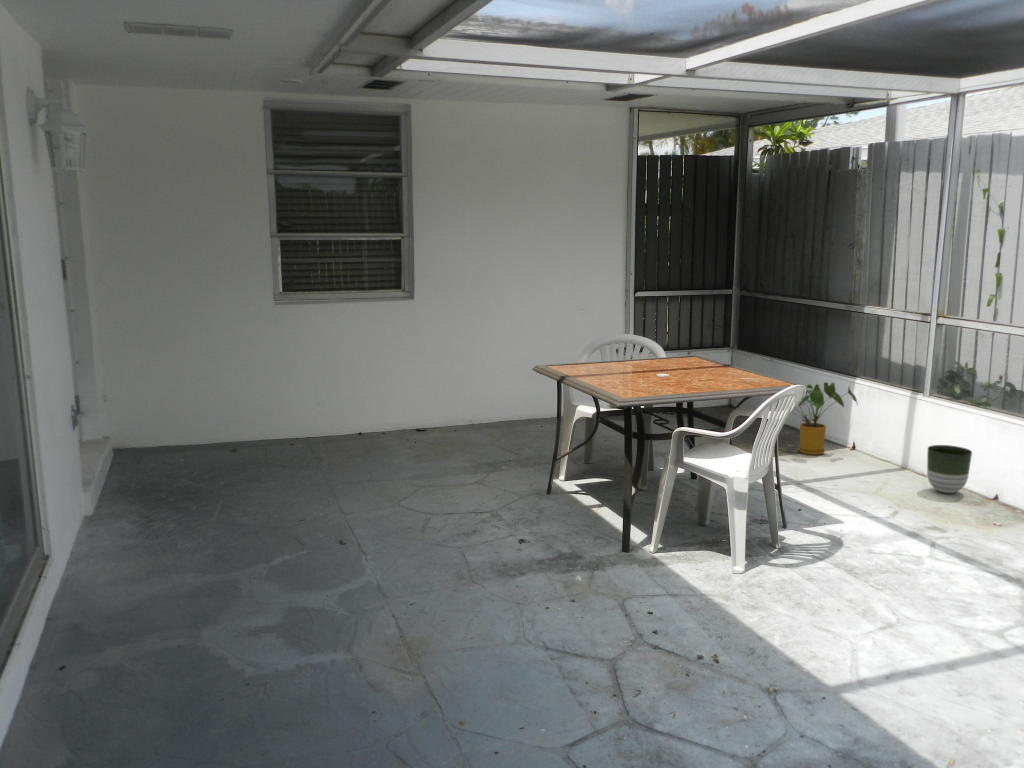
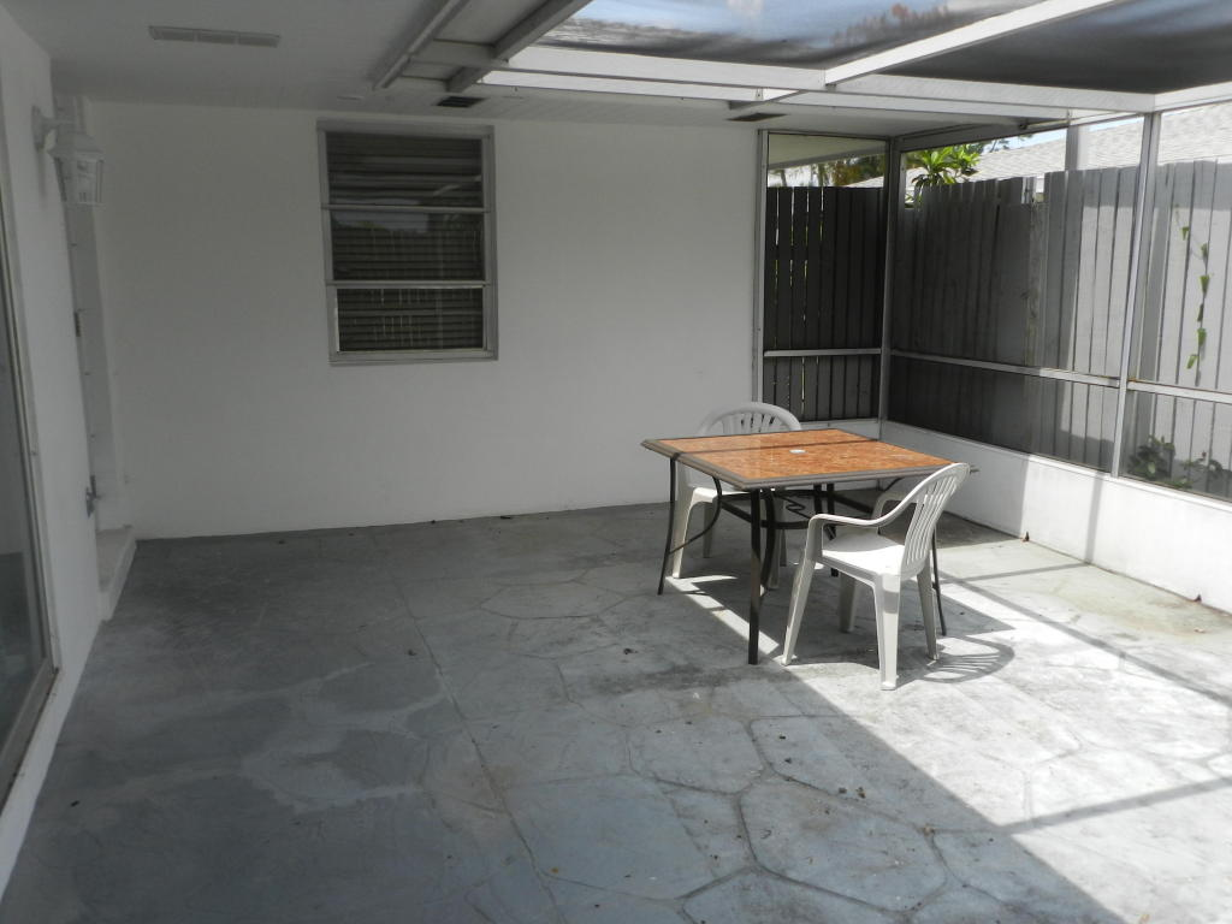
- planter (947, 470)
- house plant (814, 417)
